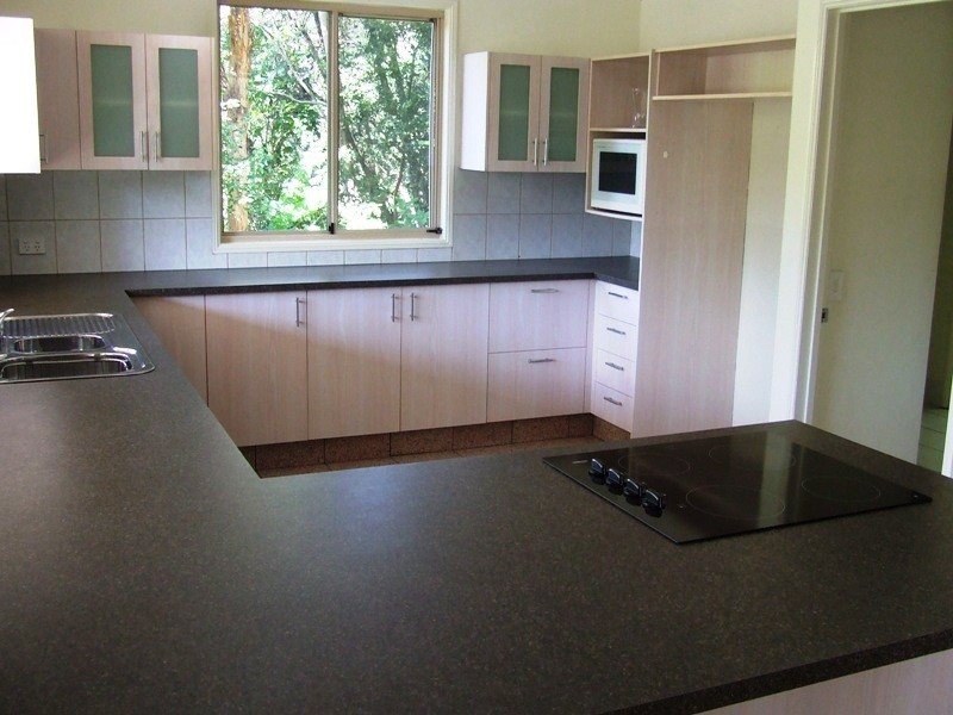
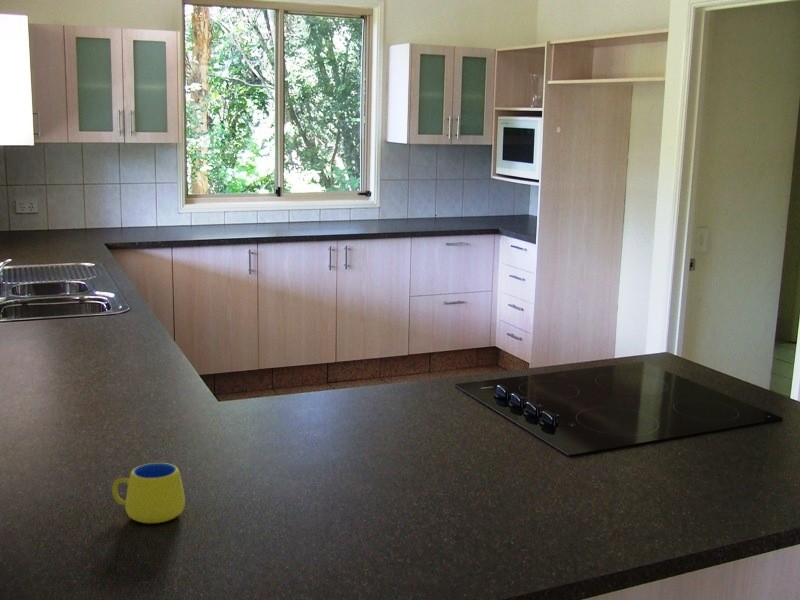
+ mug (147, 491)
